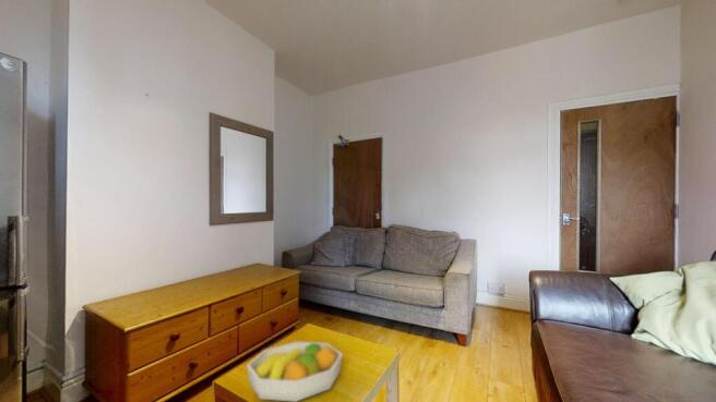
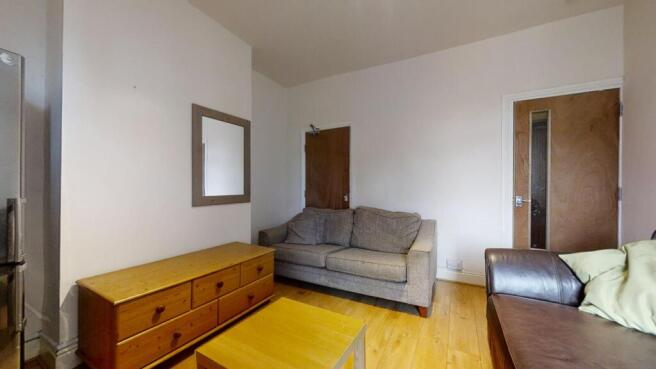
- fruit bowl (296, 365)
